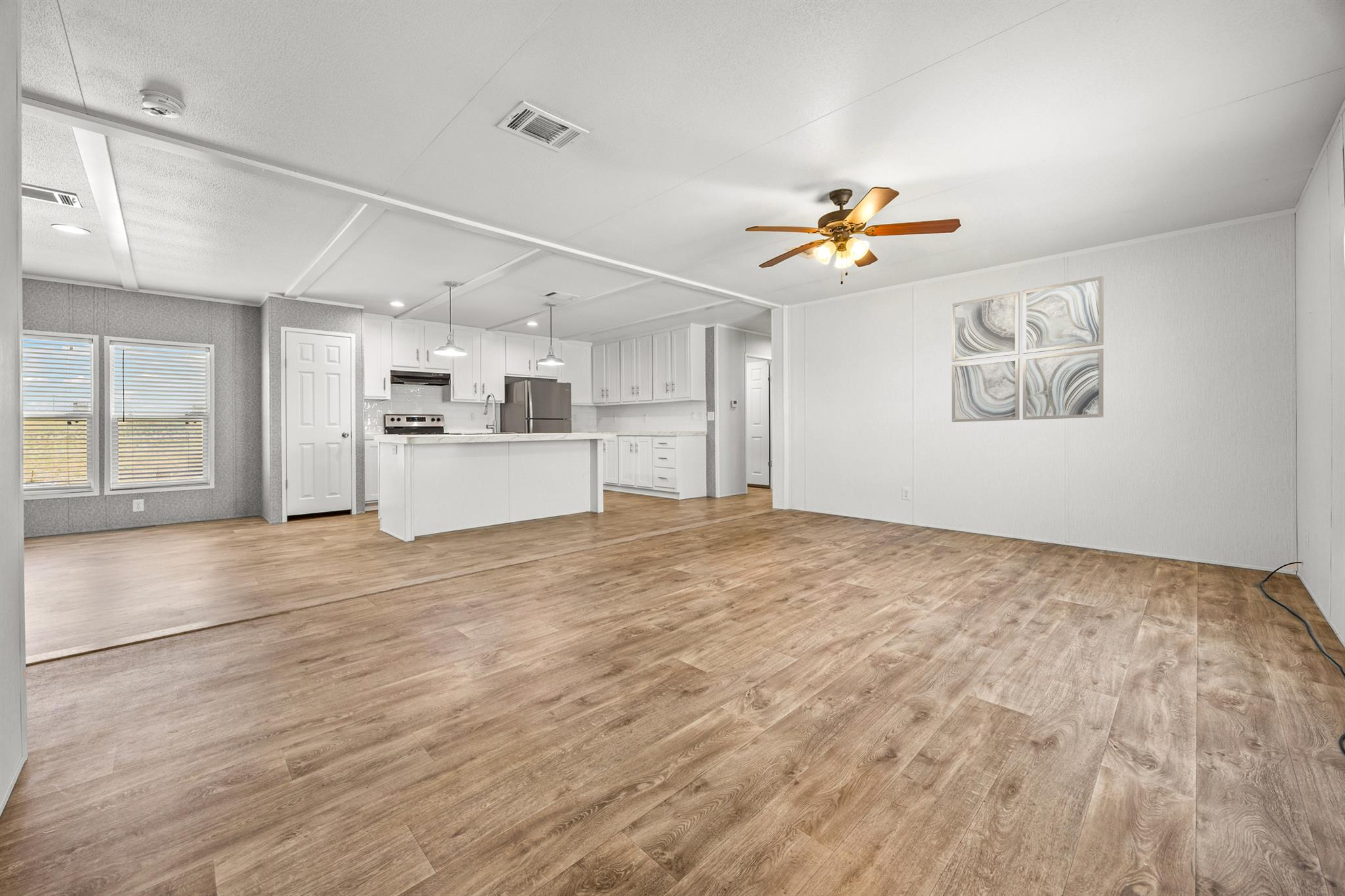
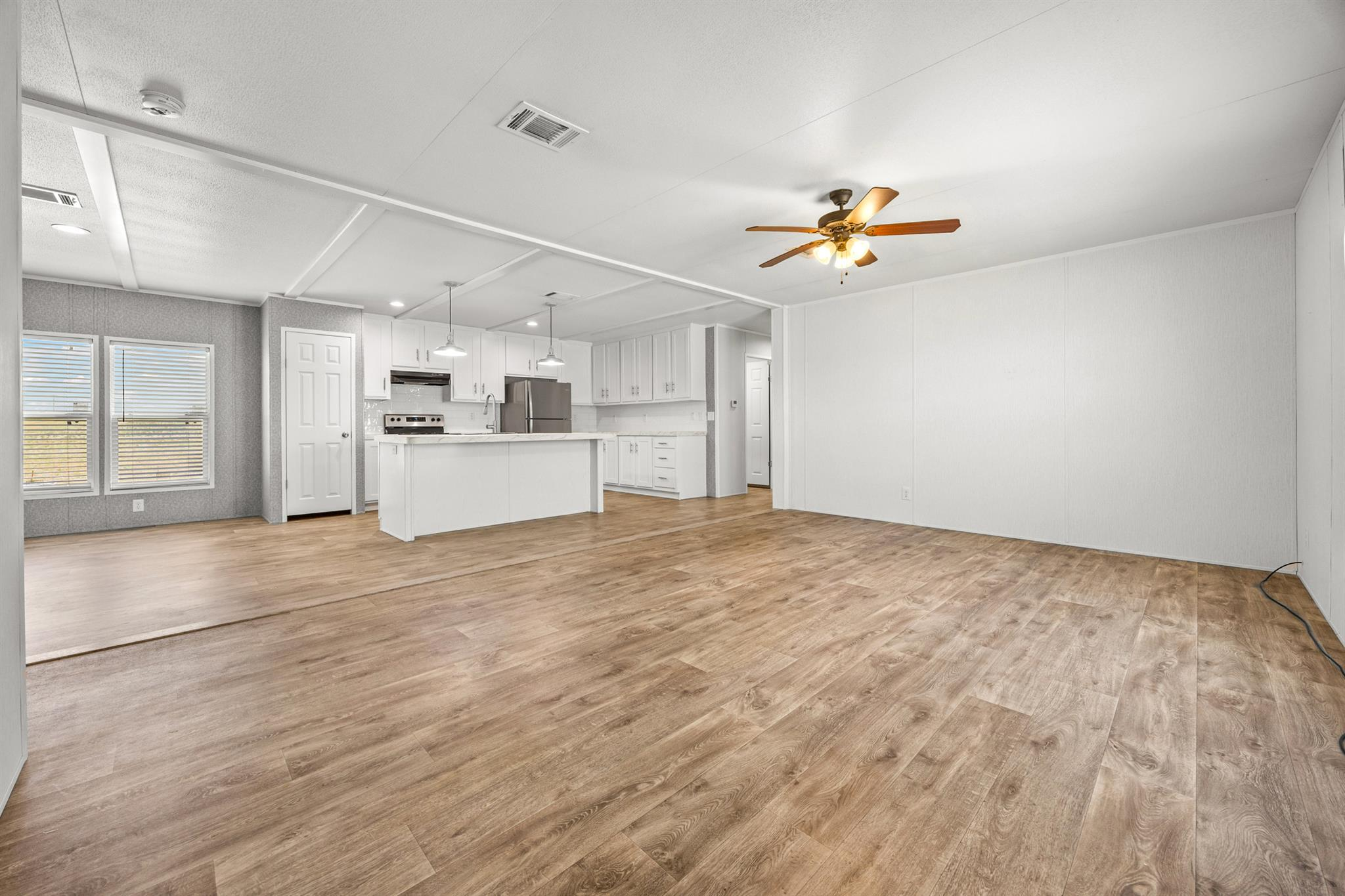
- wall art (1023, 357)
